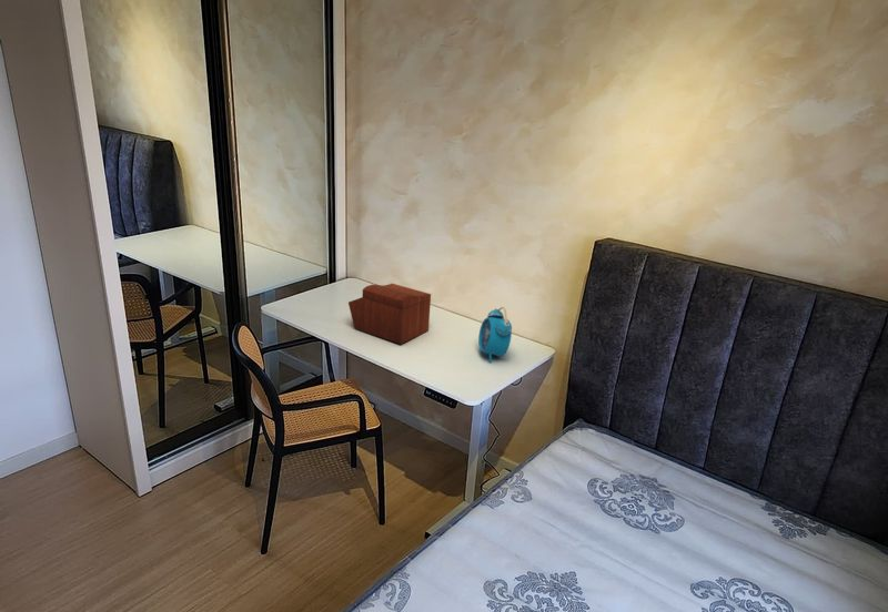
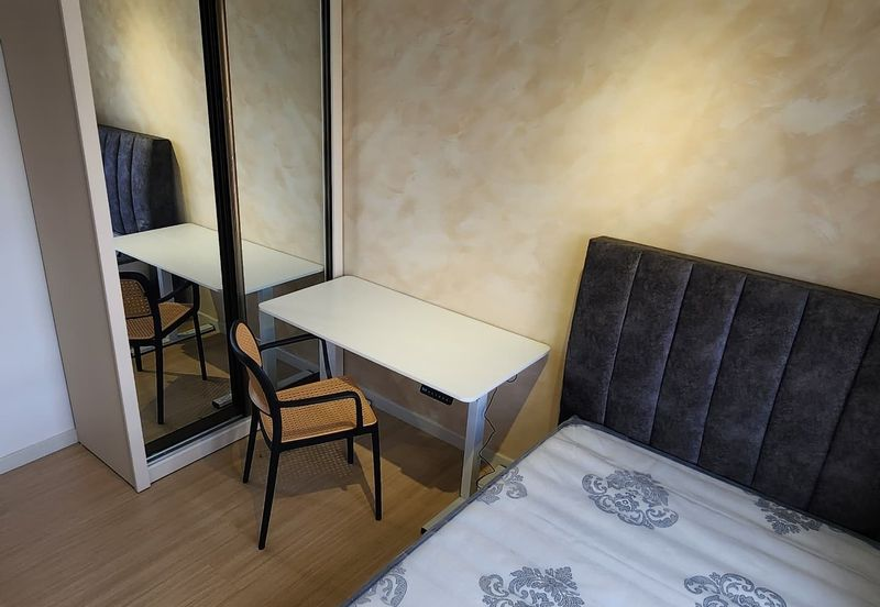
- sewing box (390, 307)
- alarm clock (494, 332)
